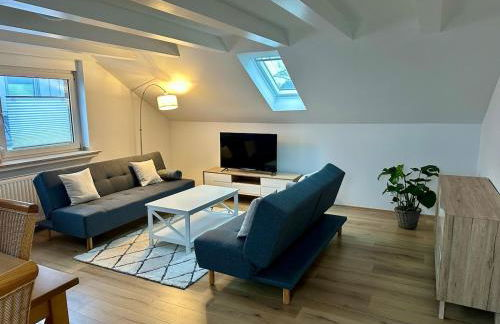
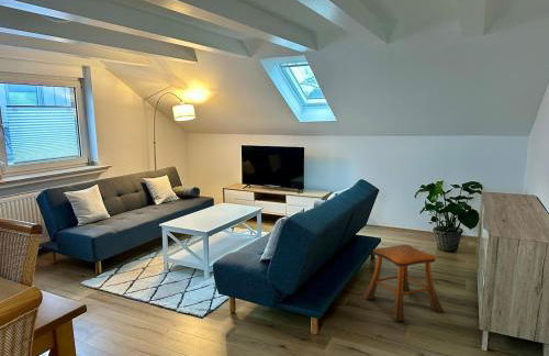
+ stool (402, 278)
